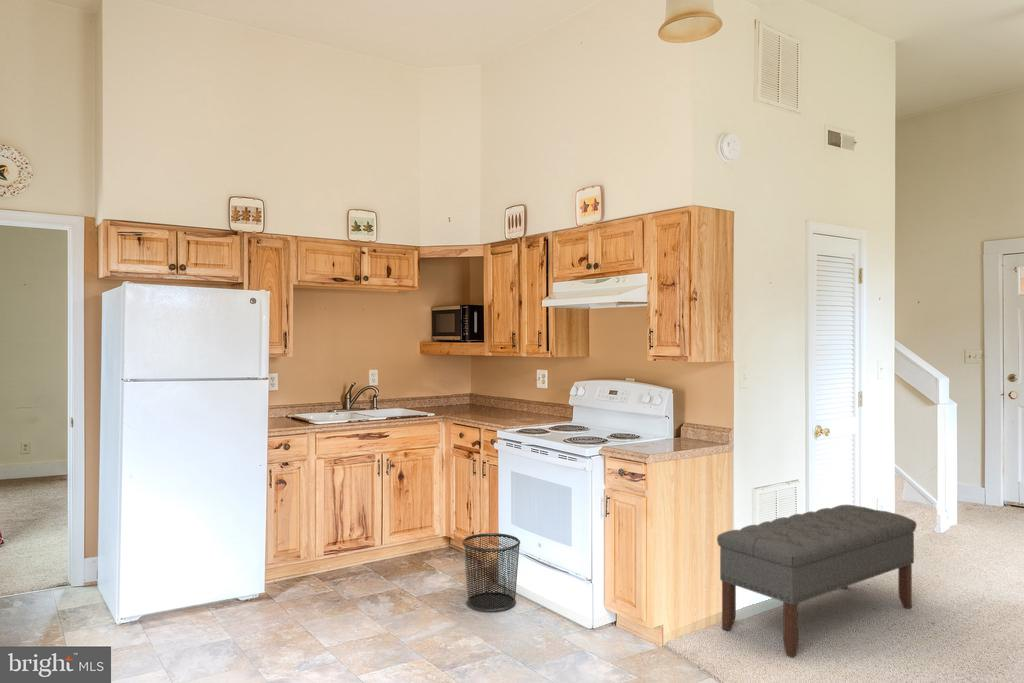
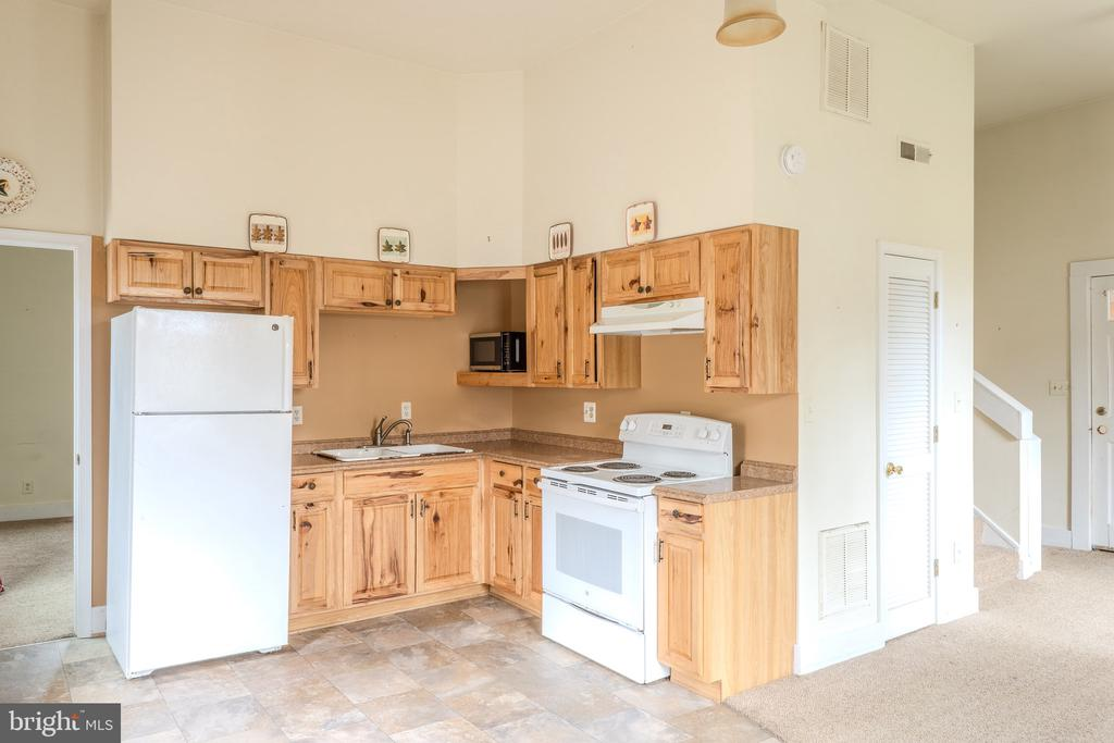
- waste bin (491, 571)
- bench (820, 569)
